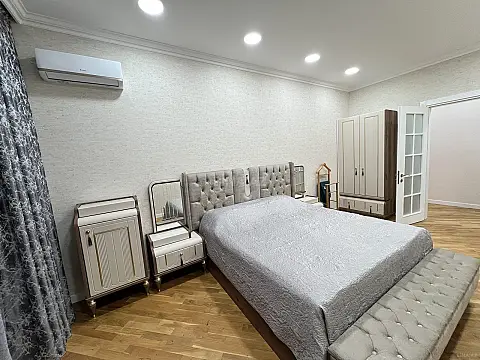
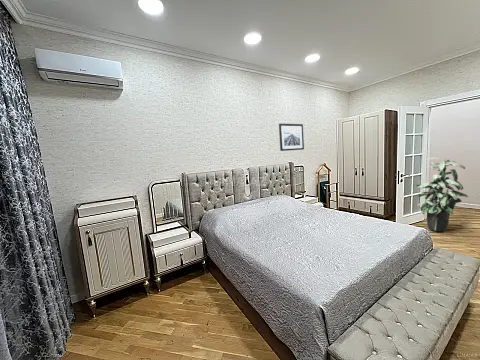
+ indoor plant (438, 194)
+ wall art (291, 137)
